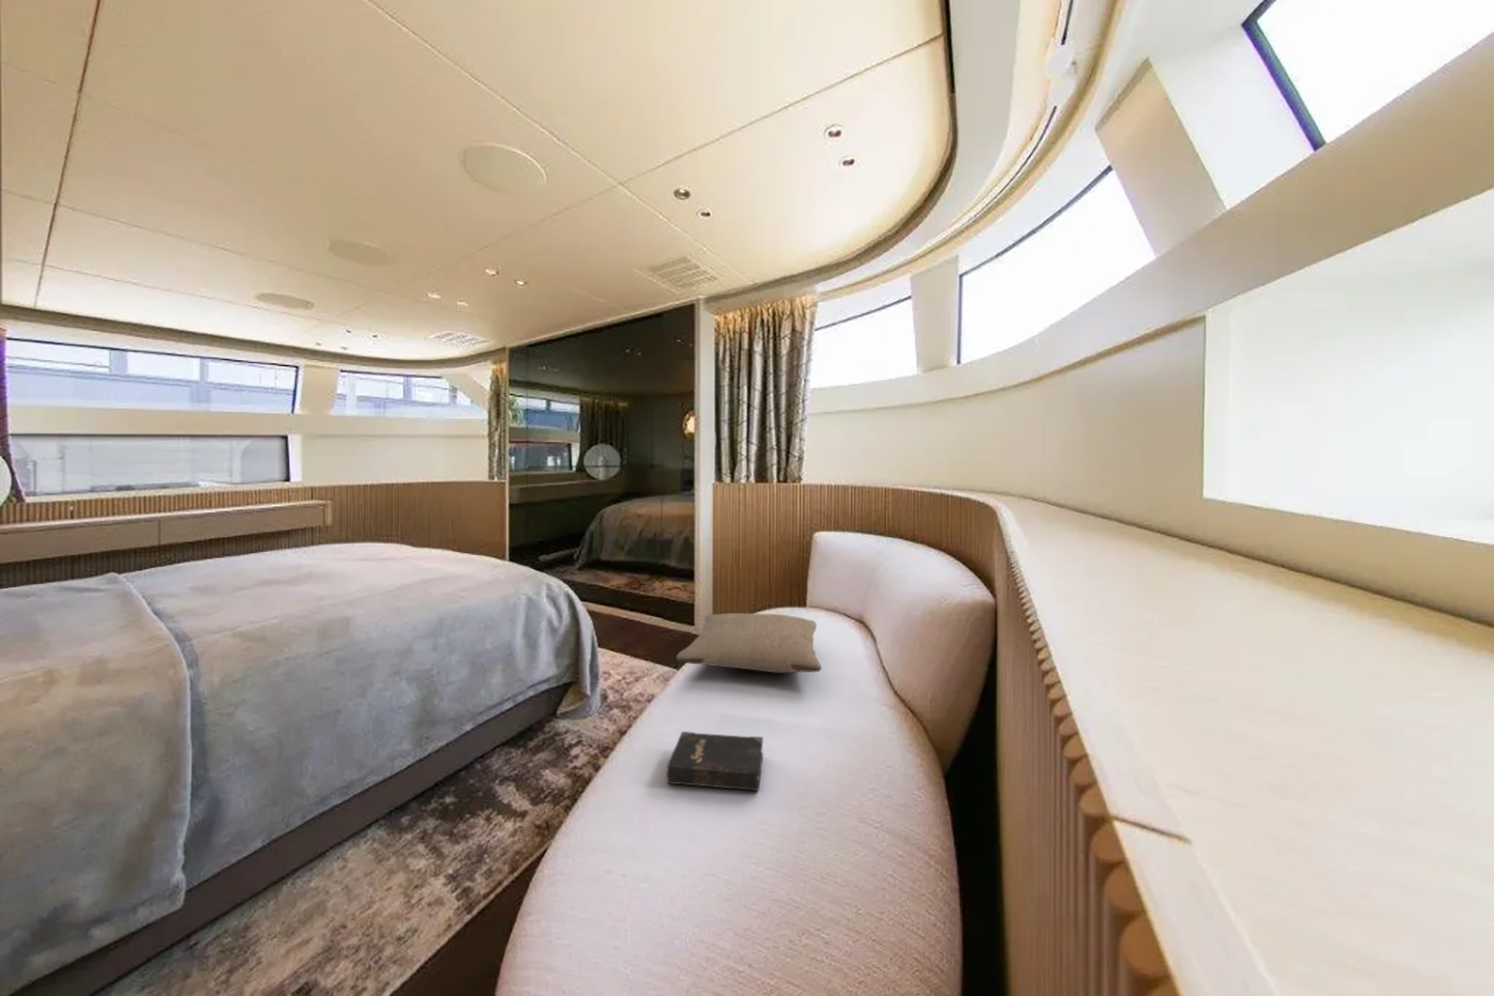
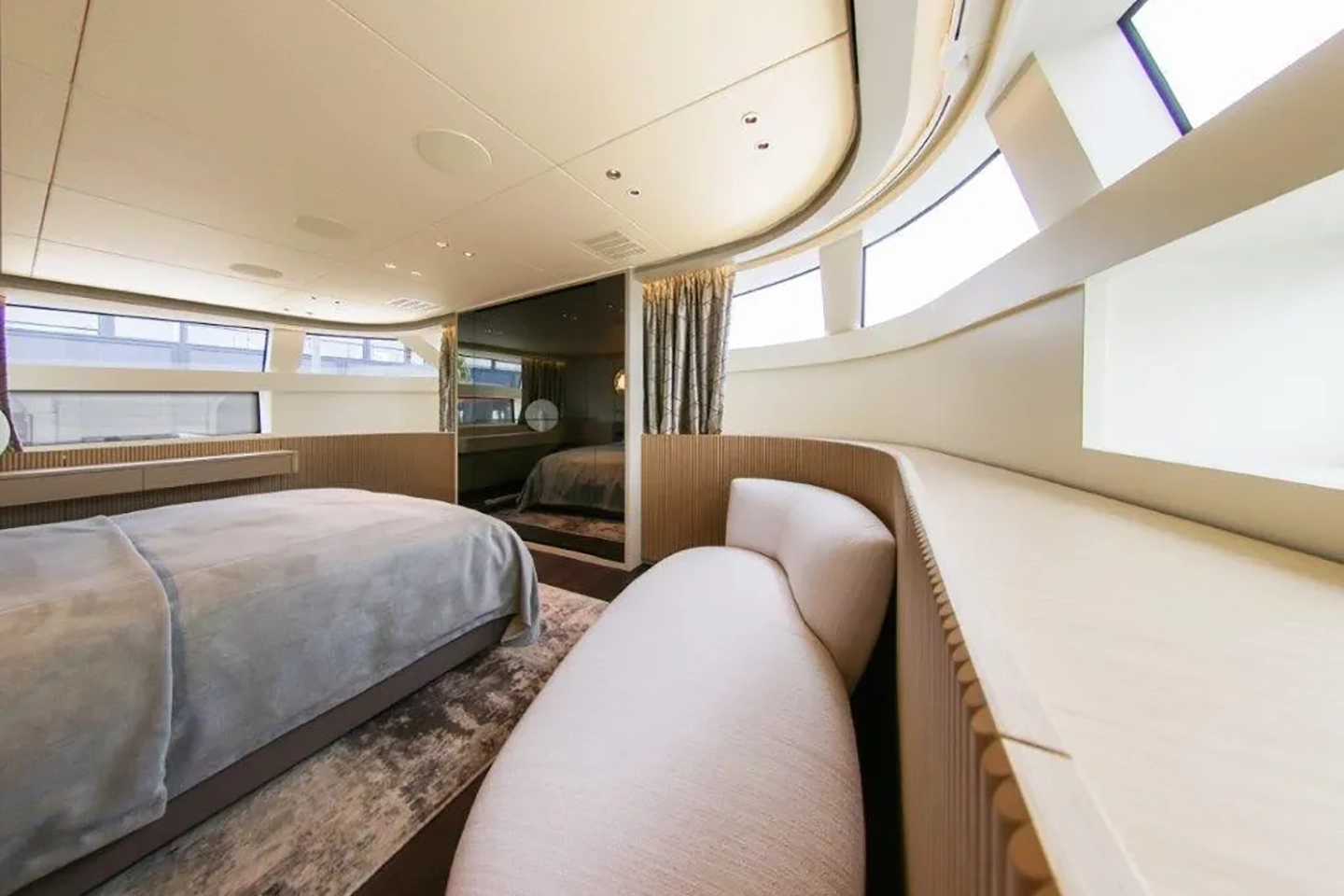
- hardback book (717, 759)
- pillow (755, 639)
